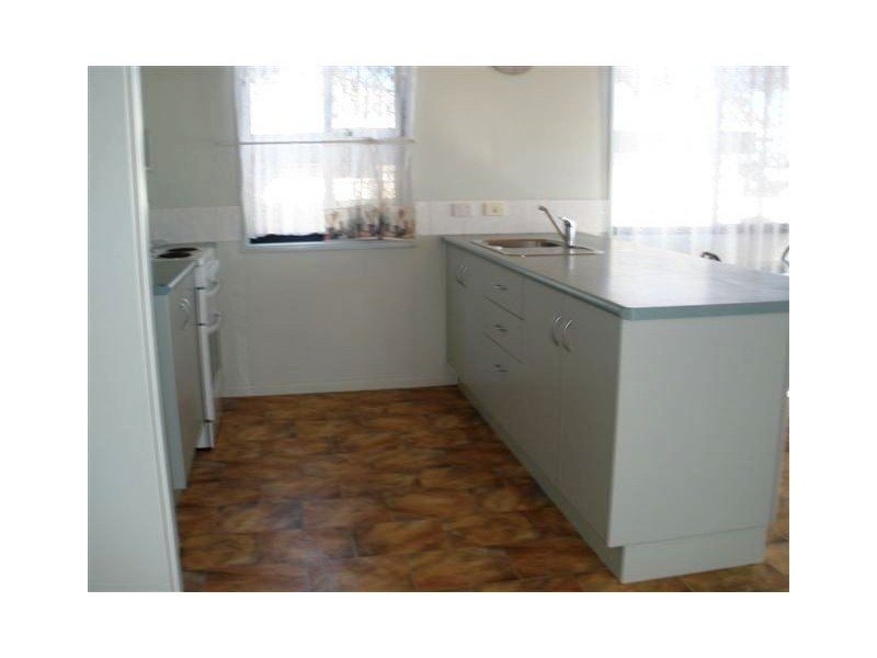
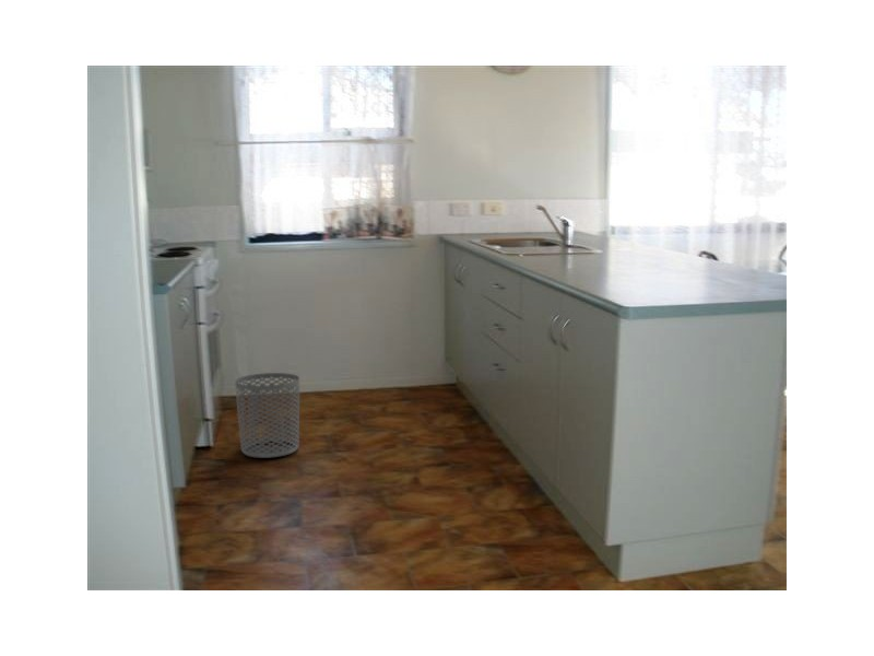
+ waste bin (269, 414)
